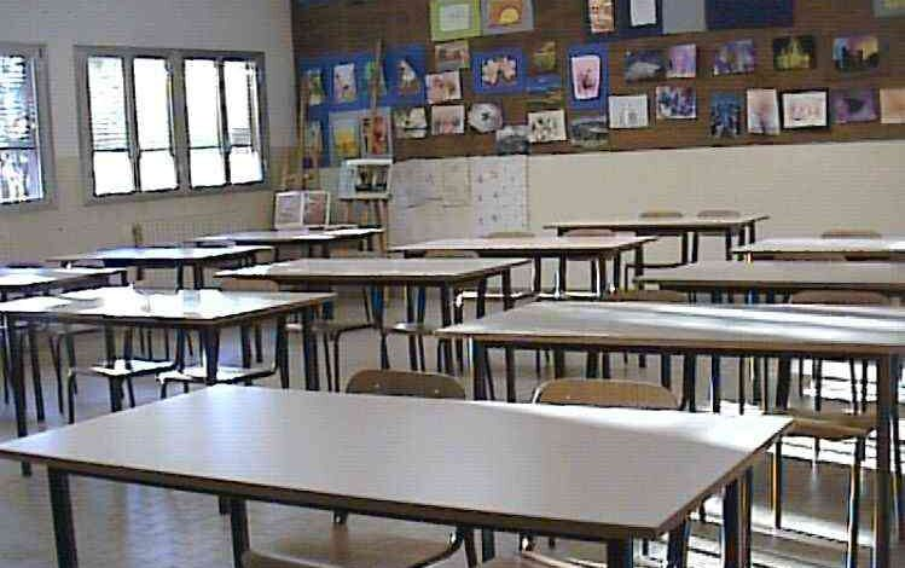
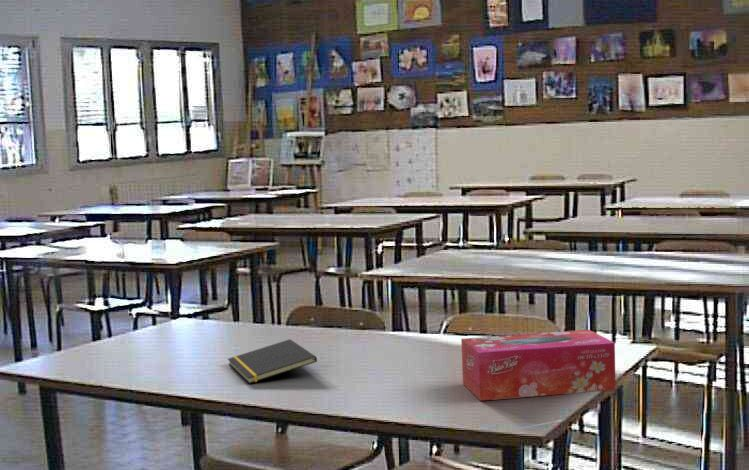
+ notepad (270, 360)
+ tissue box (536, 363)
